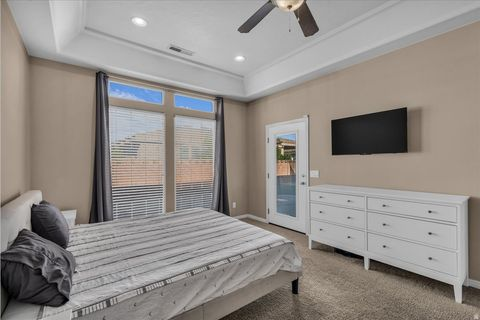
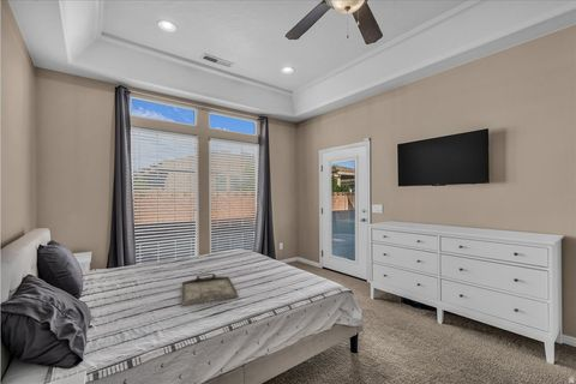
+ serving tray (208, 286)
